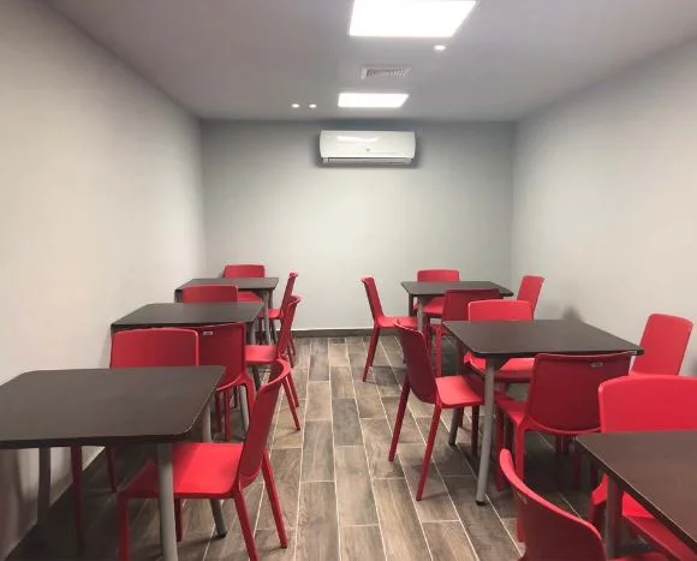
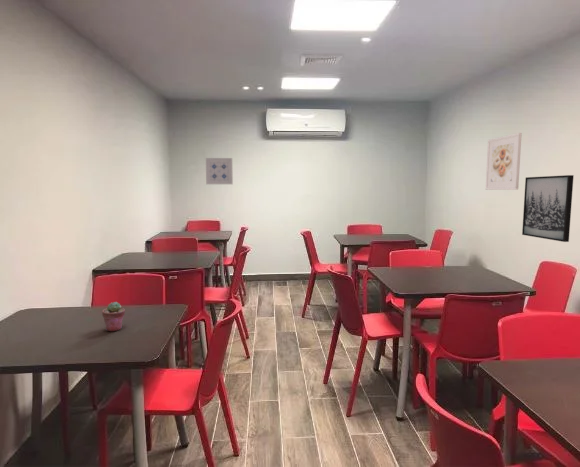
+ potted succulent (113, 315)
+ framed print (502, 163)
+ wall art (219, 171)
+ wall art (545, 207)
